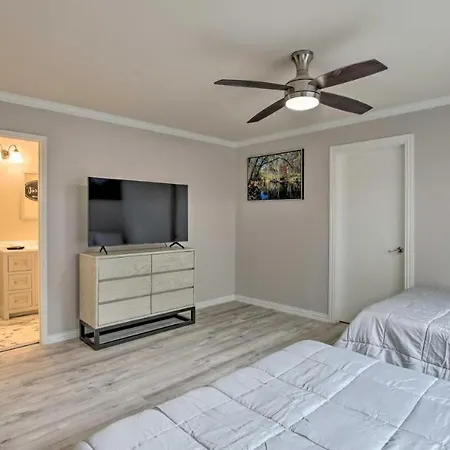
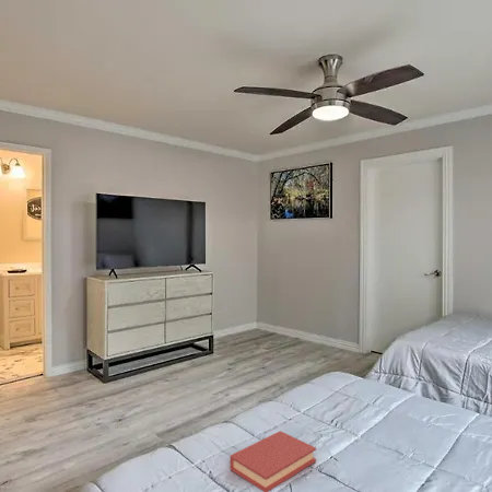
+ book (273, 458)
